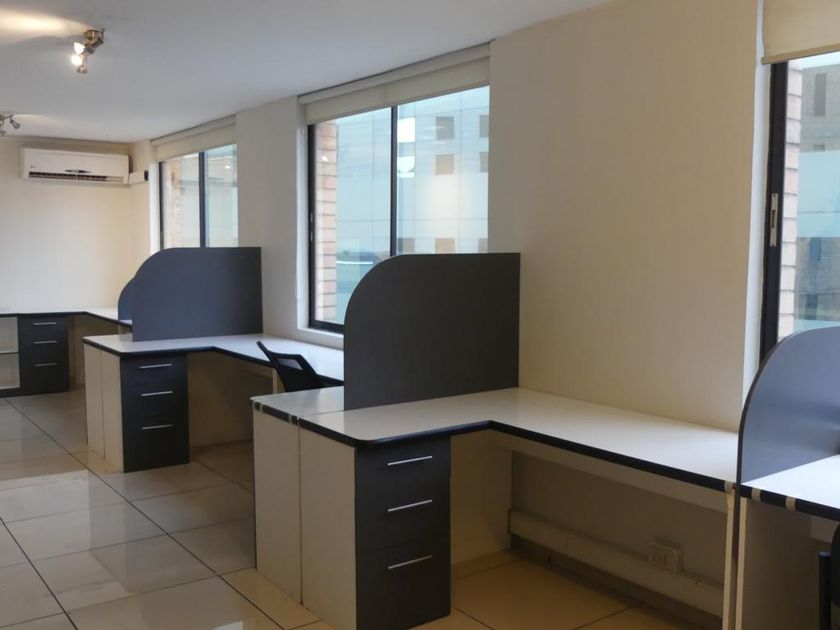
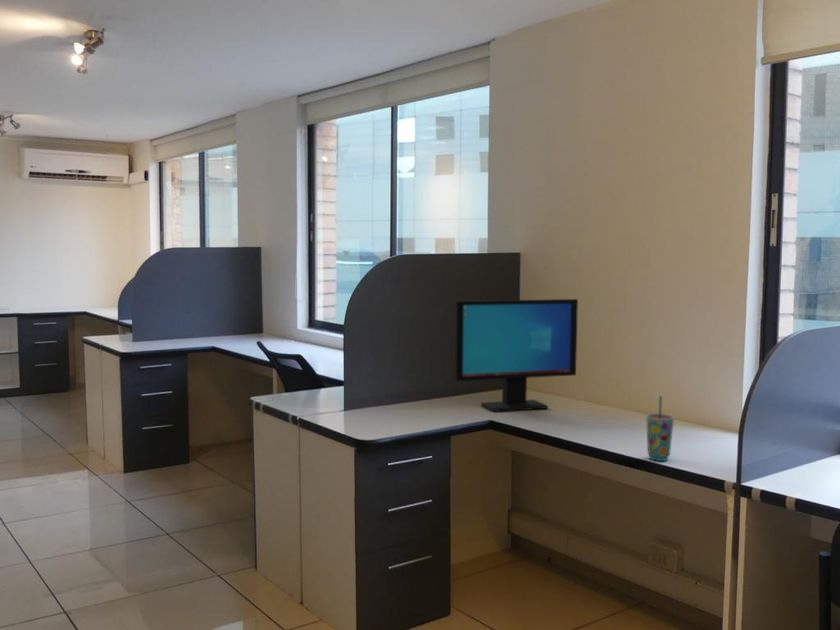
+ computer monitor (514, 353)
+ cup (659, 427)
